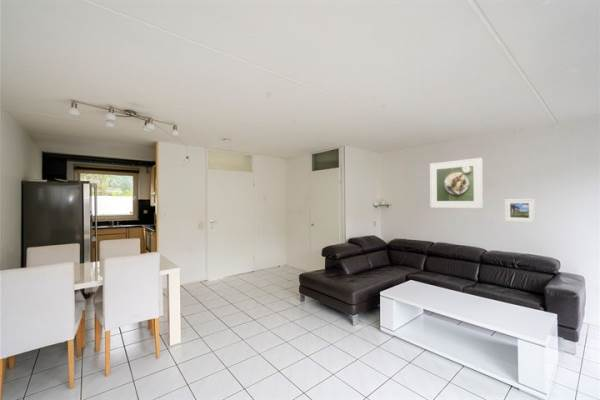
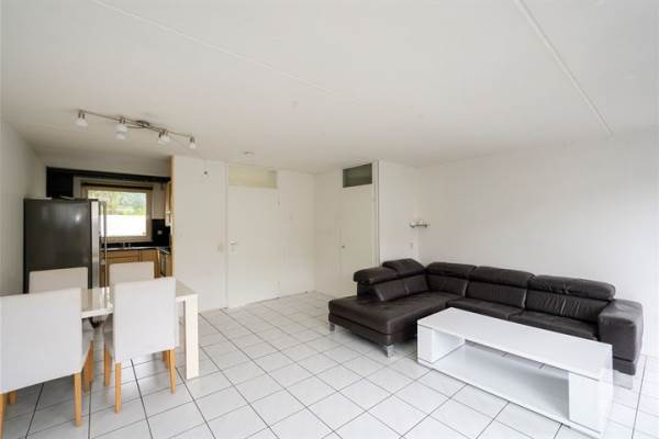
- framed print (454, 184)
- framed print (519, 210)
